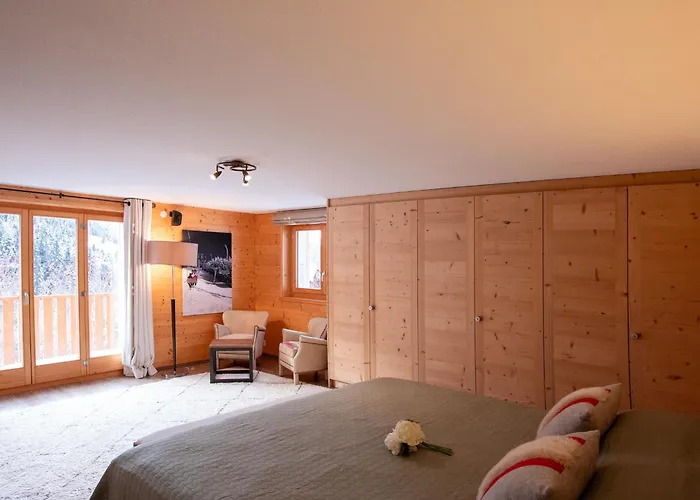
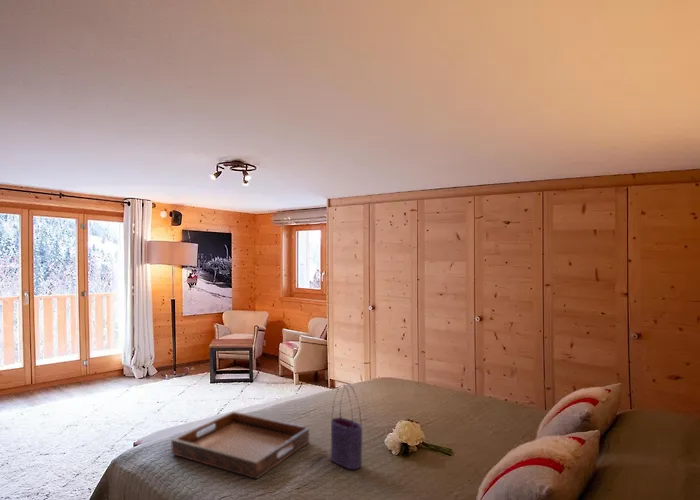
+ tote bag (346, 424)
+ serving tray (243, 440)
